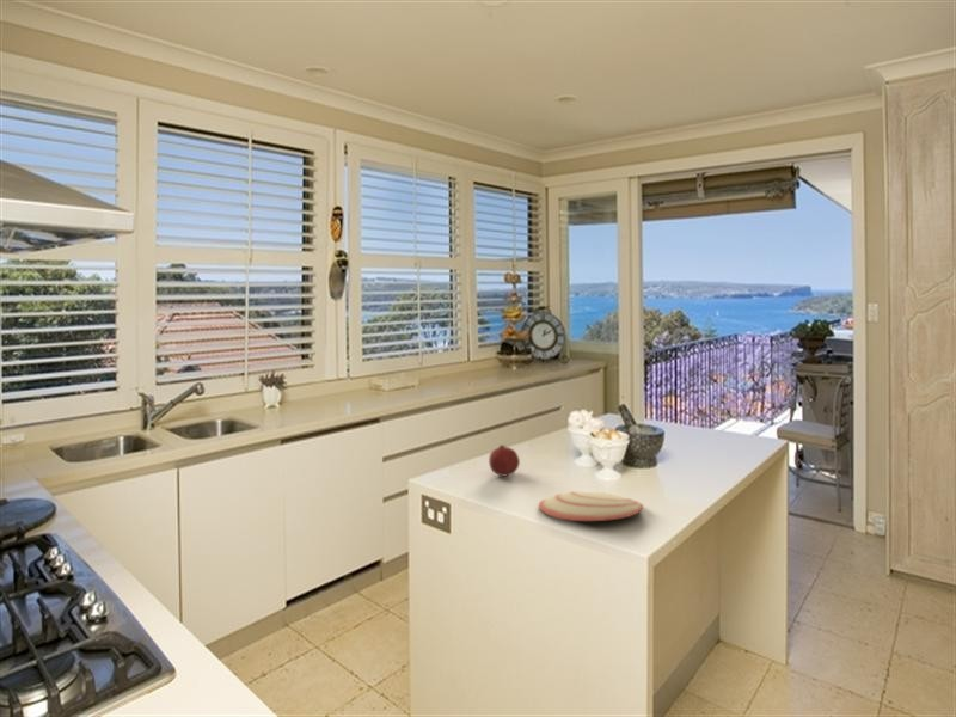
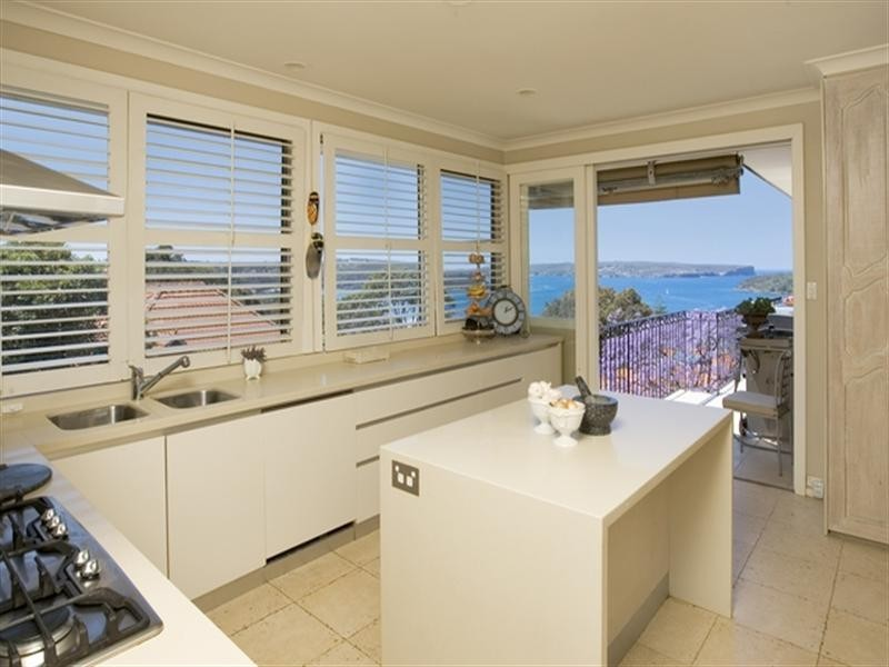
- plate (589, 502)
- fruit (503, 460)
